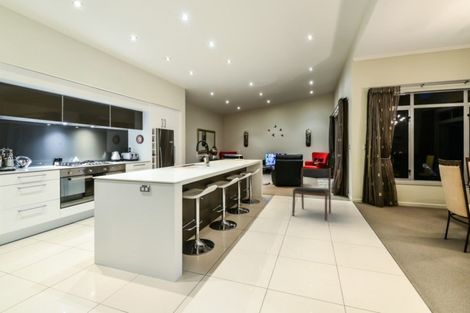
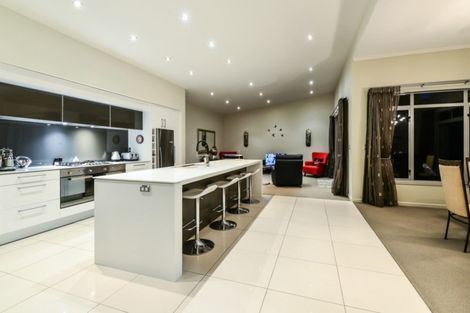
- dining chair (312, 191)
